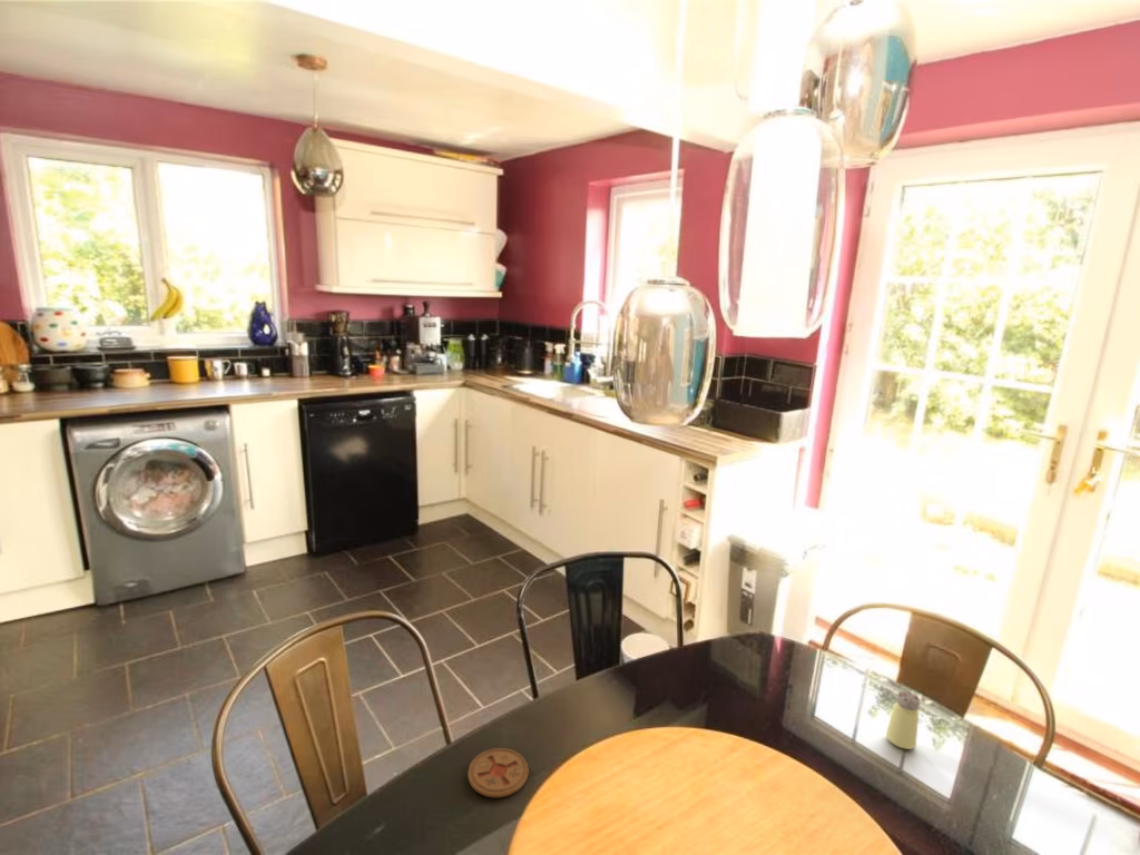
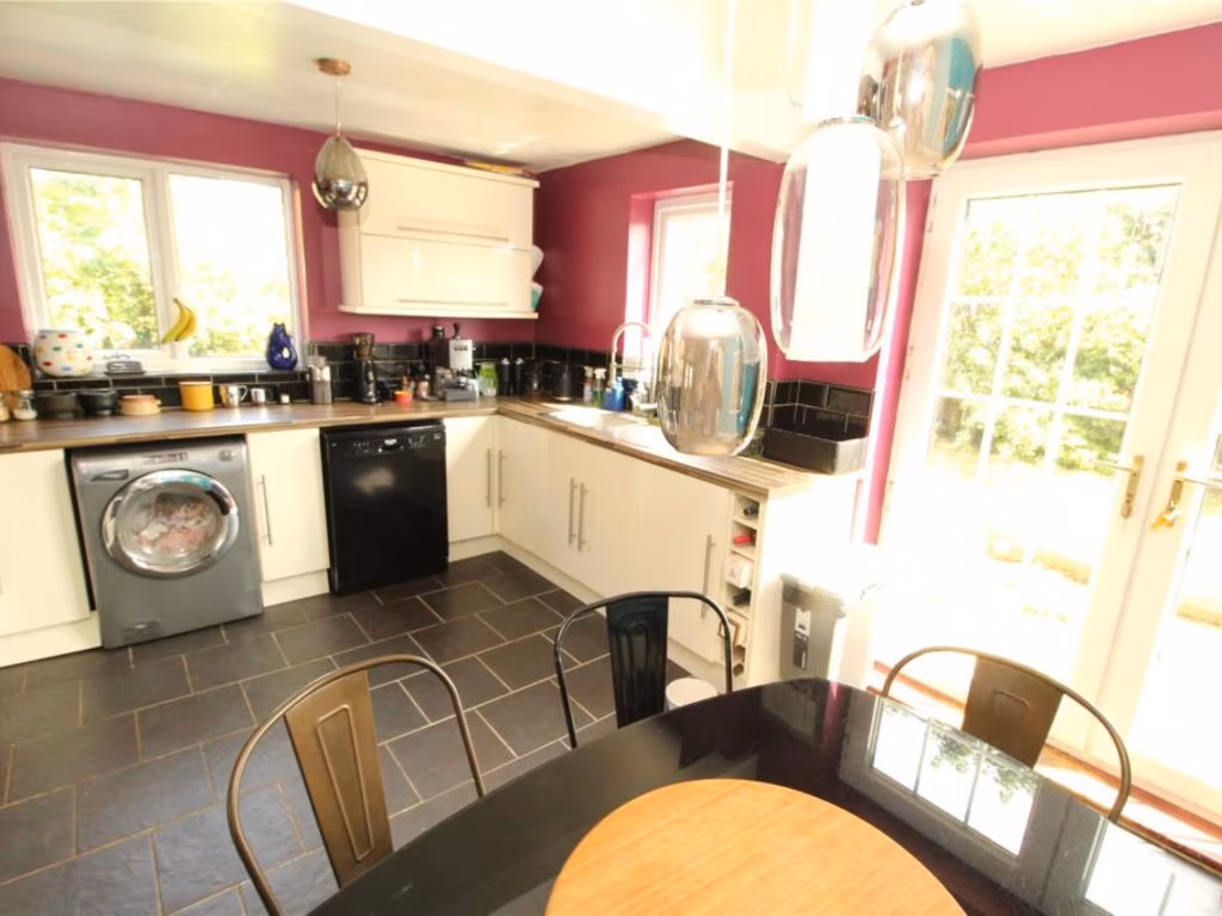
- saltshaker (904, 718)
- coaster (498, 772)
